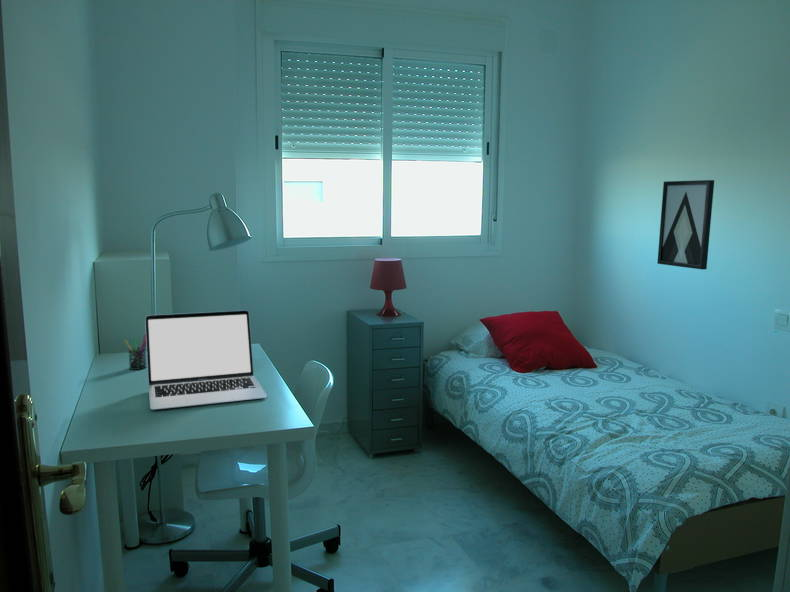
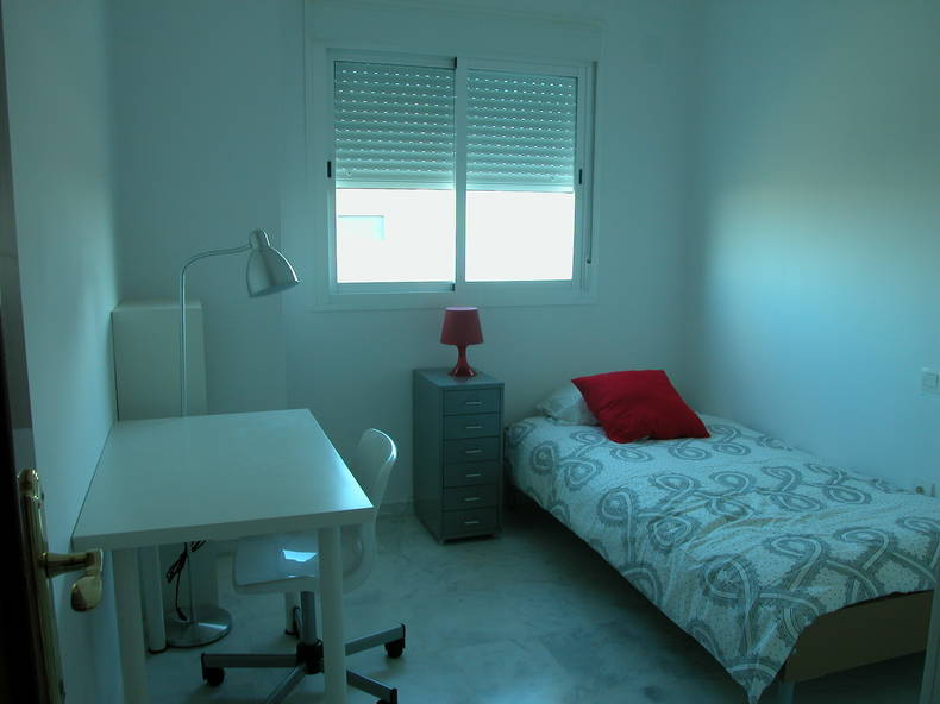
- laptop (204, 356)
- wall art (684, 224)
- pen holder (137, 351)
